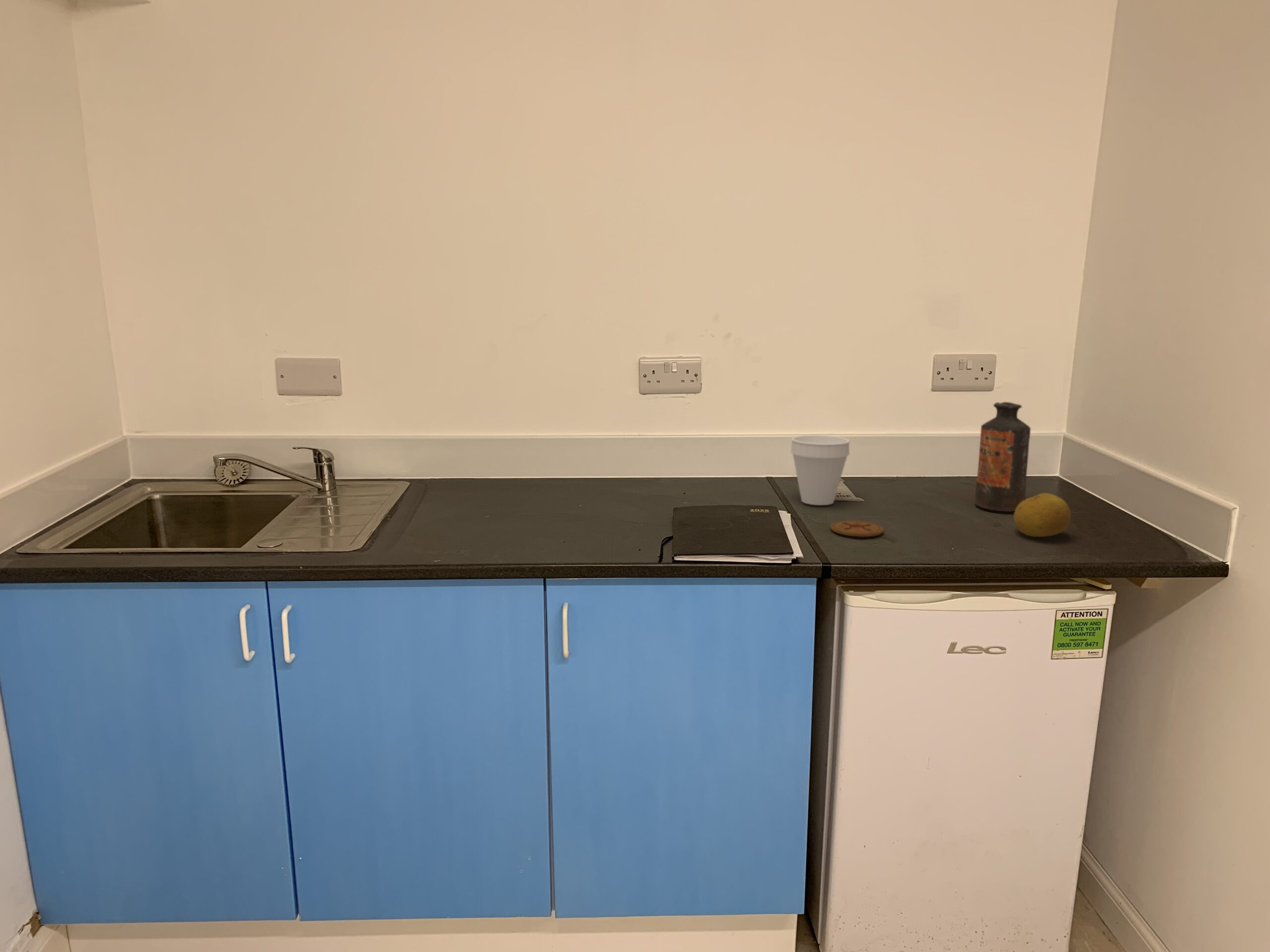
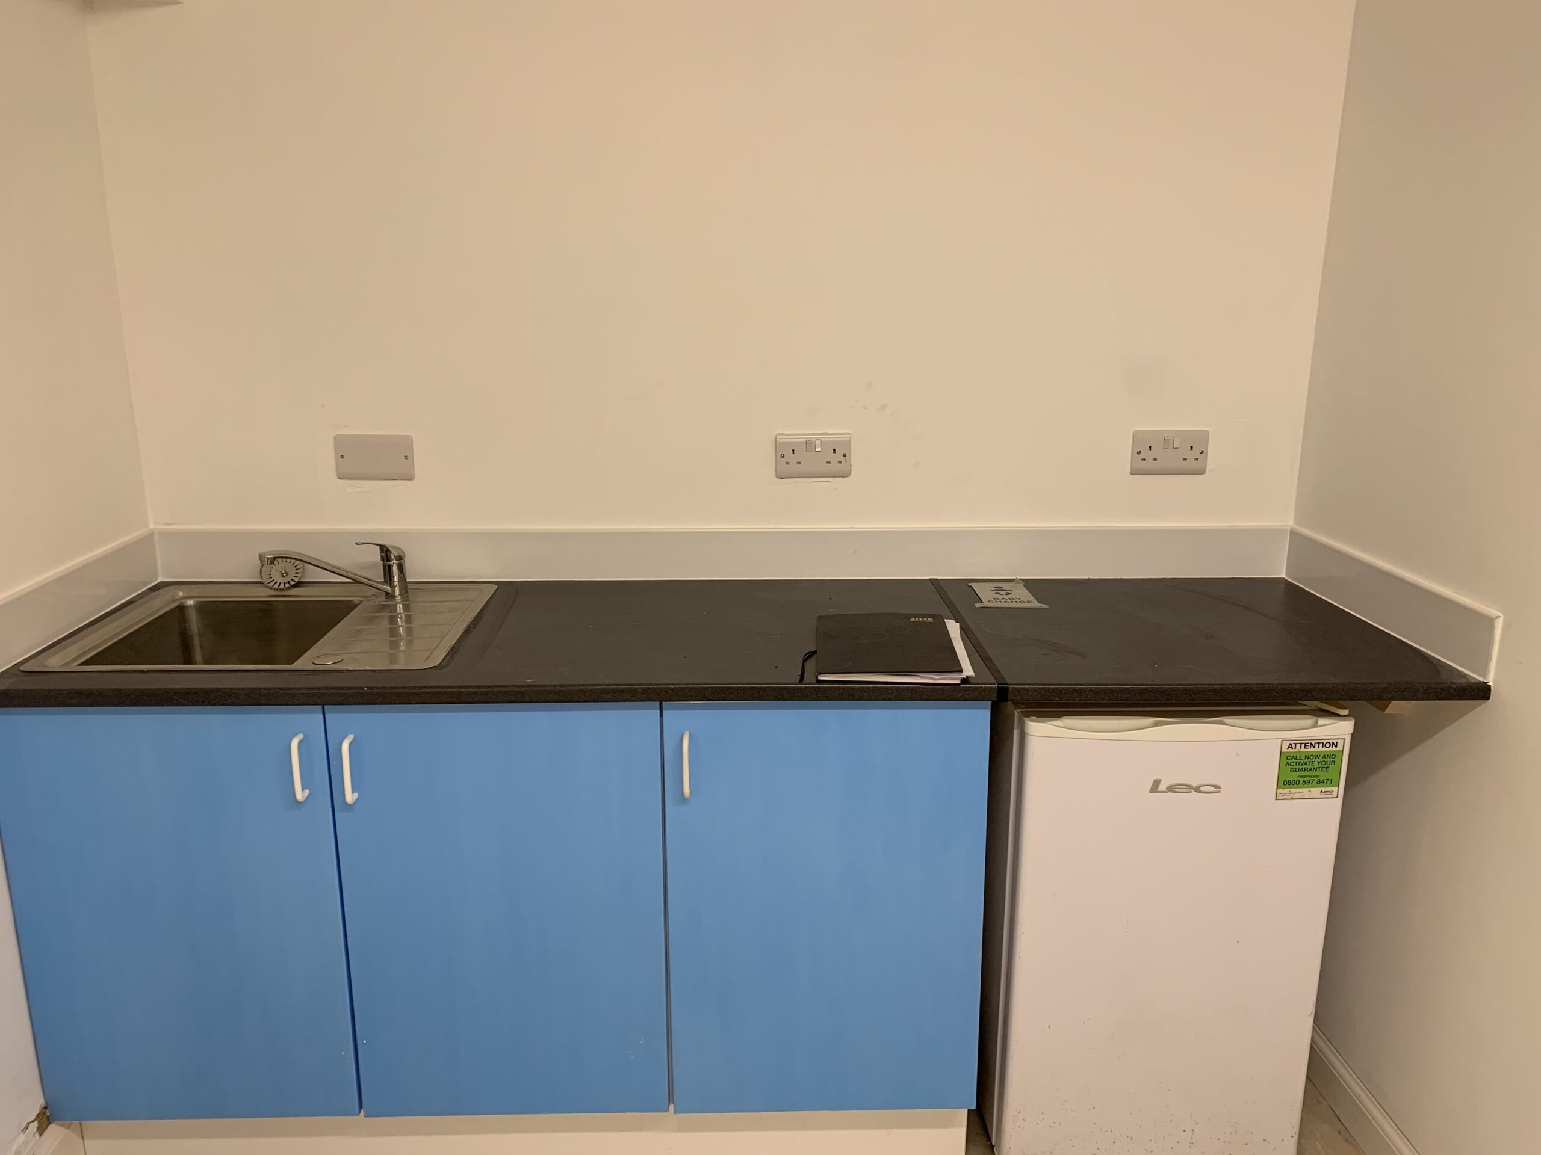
- coaster (857, 528)
- bottle (1004, 455)
- cup (819, 471)
- fruit (1042, 515)
